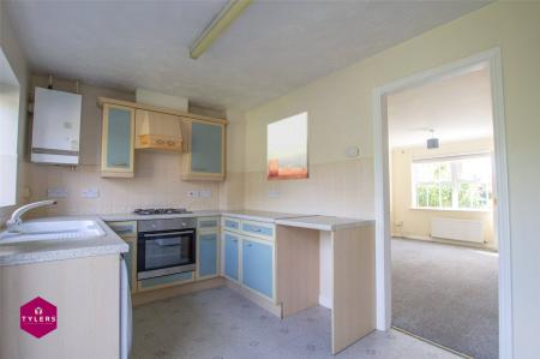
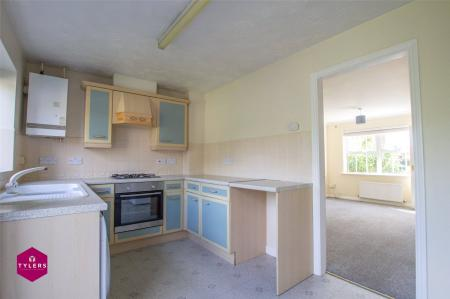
- wall art (286, 149)
